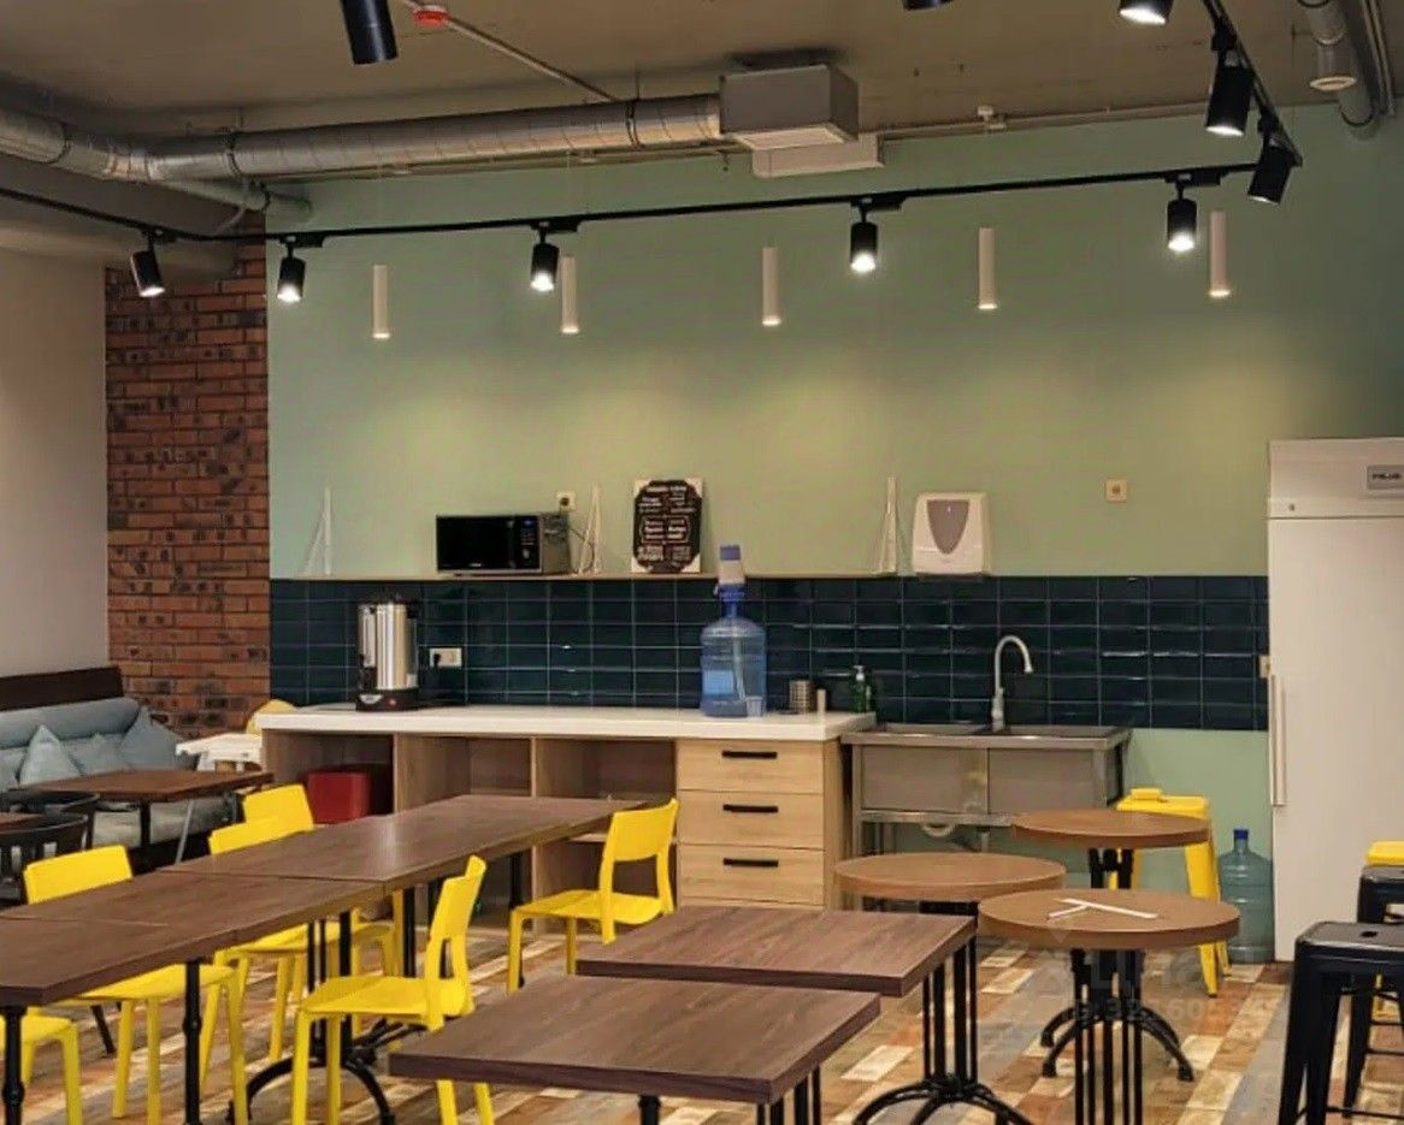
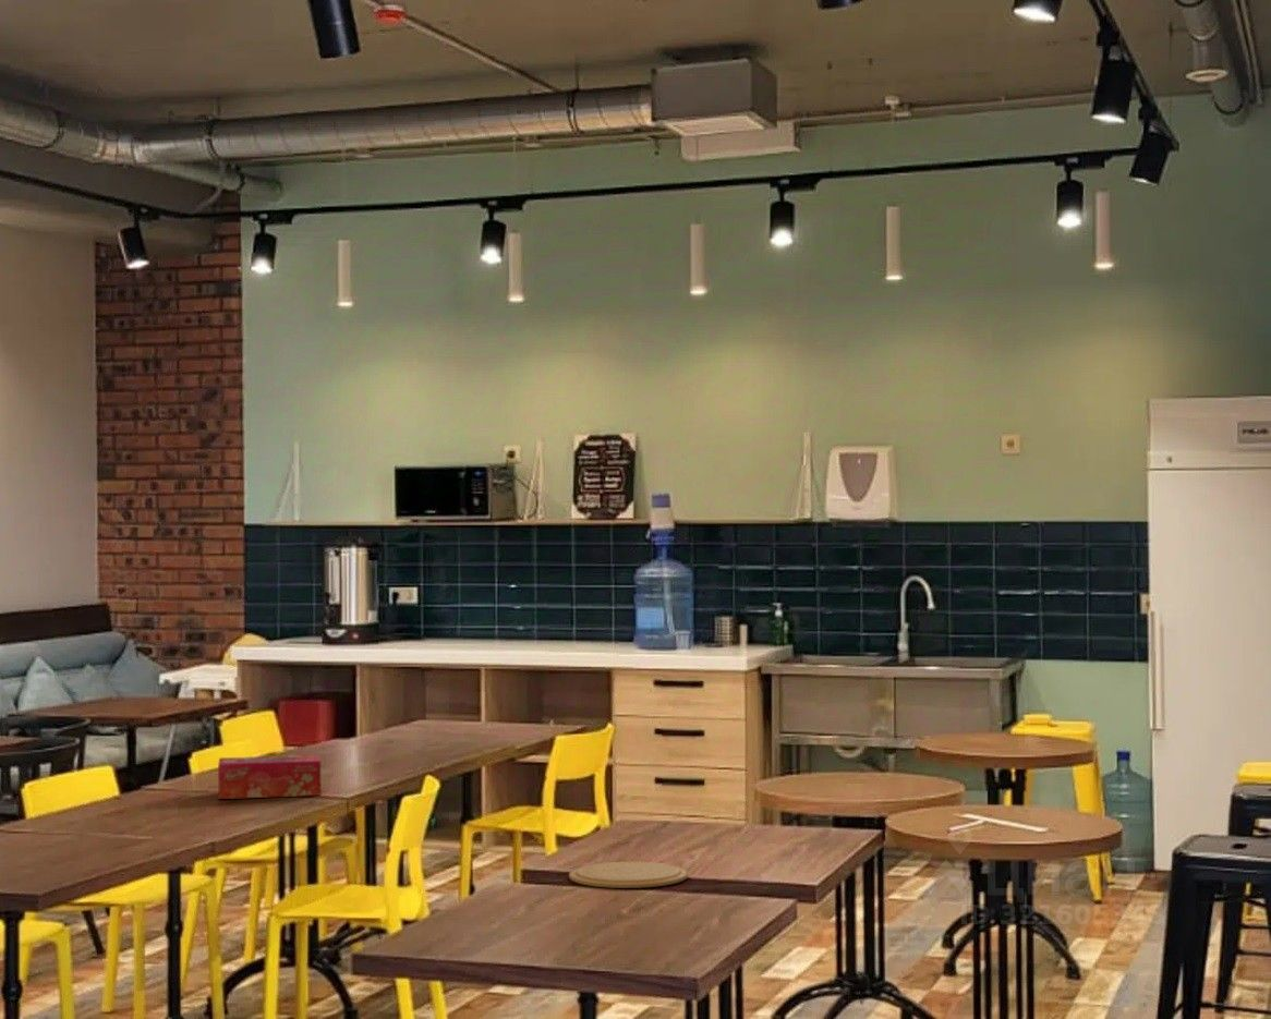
+ plate (628, 873)
+ tissue box (269, 776)
